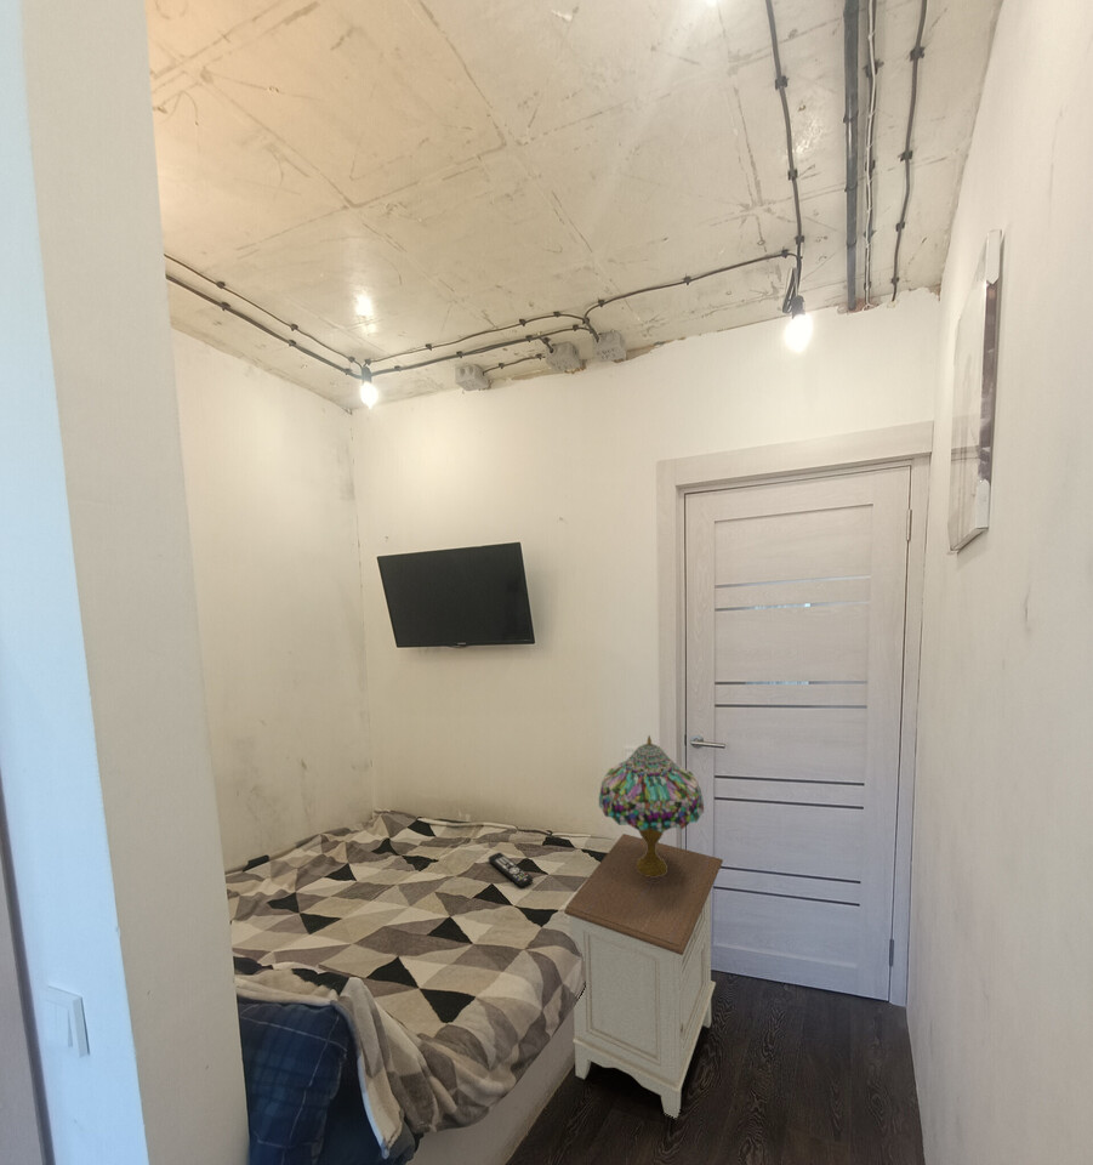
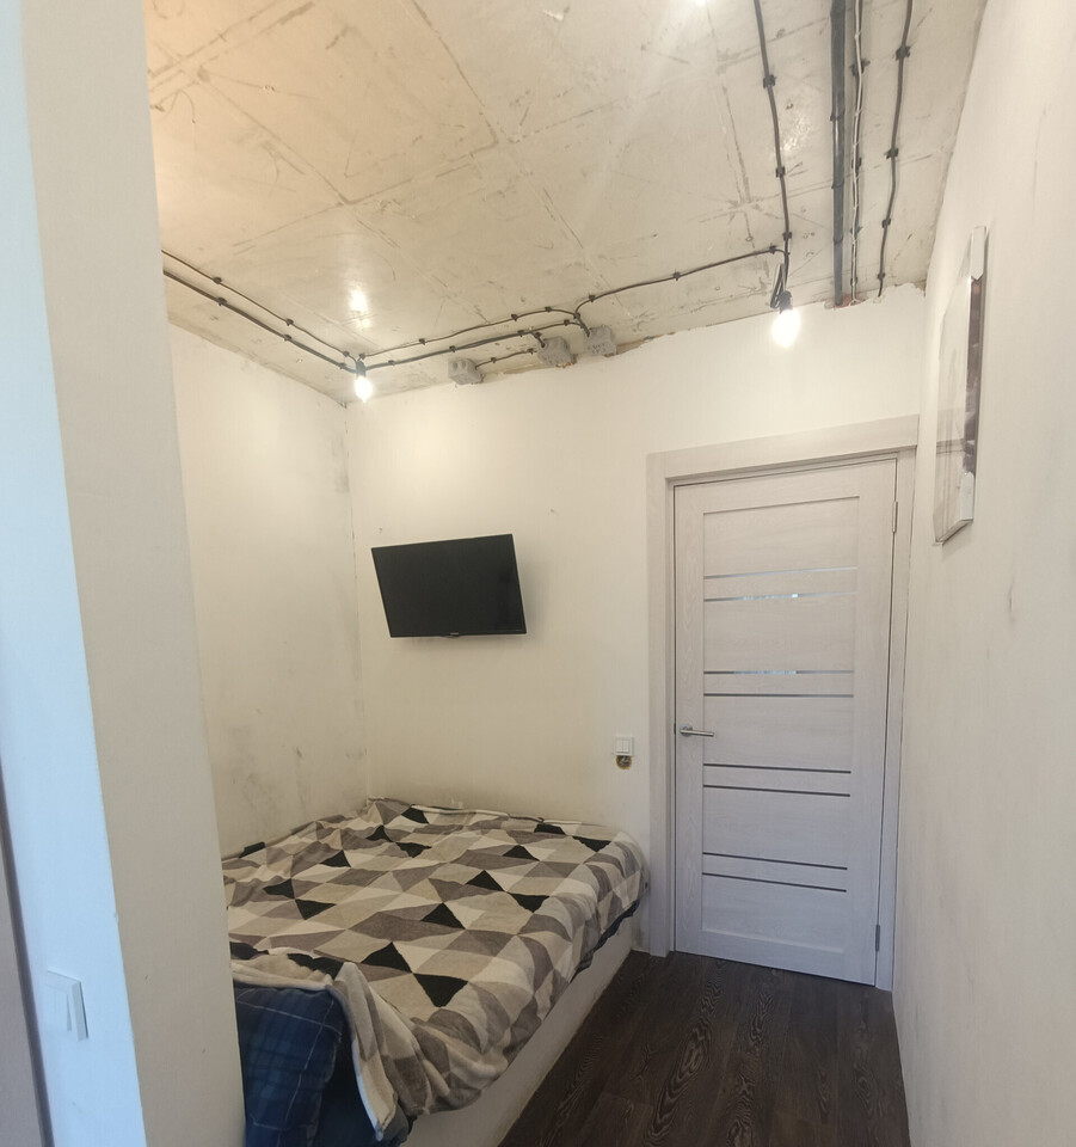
- remote control (510, 869)
- nightstand (650, 967)
- table lamp (650, 801)
